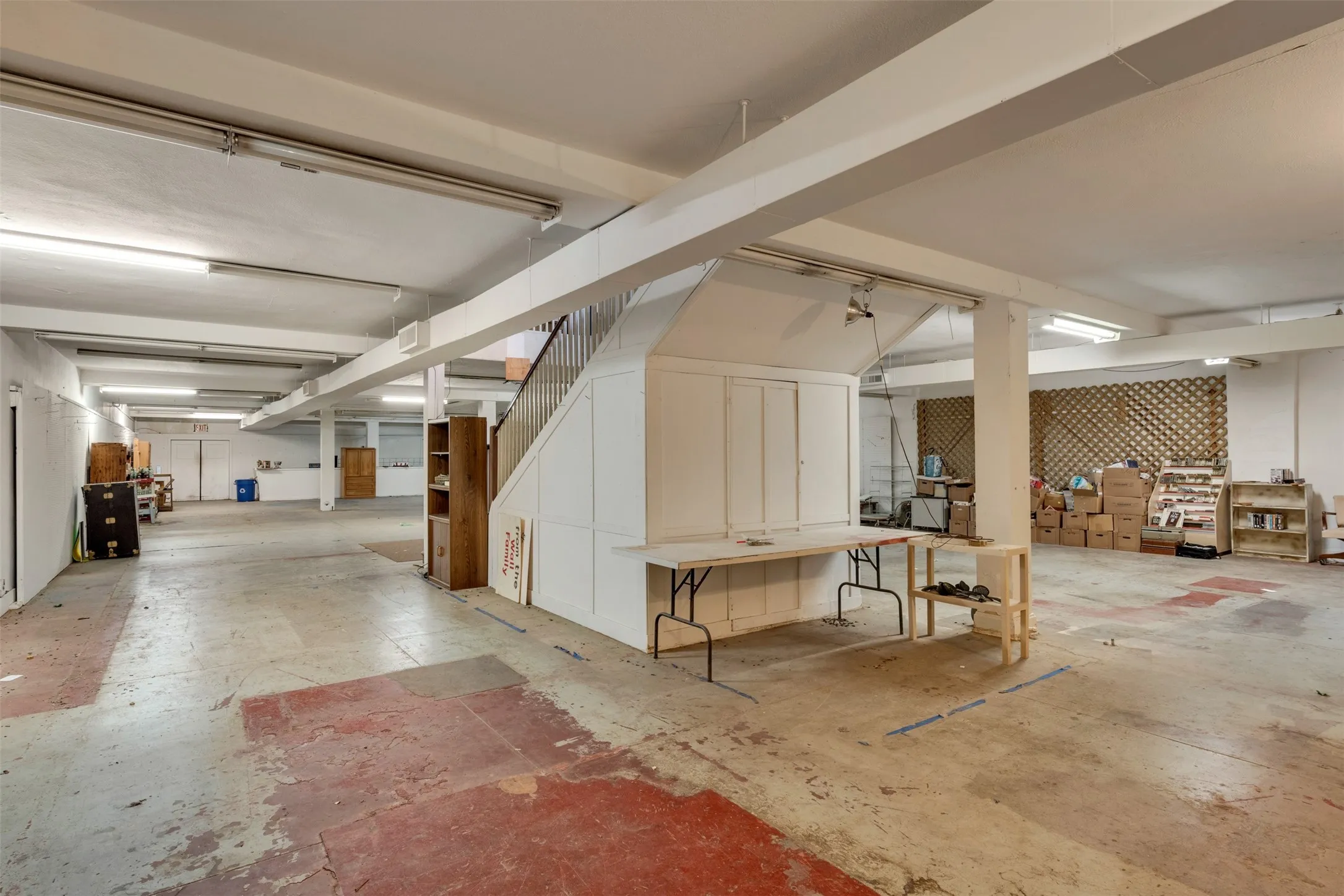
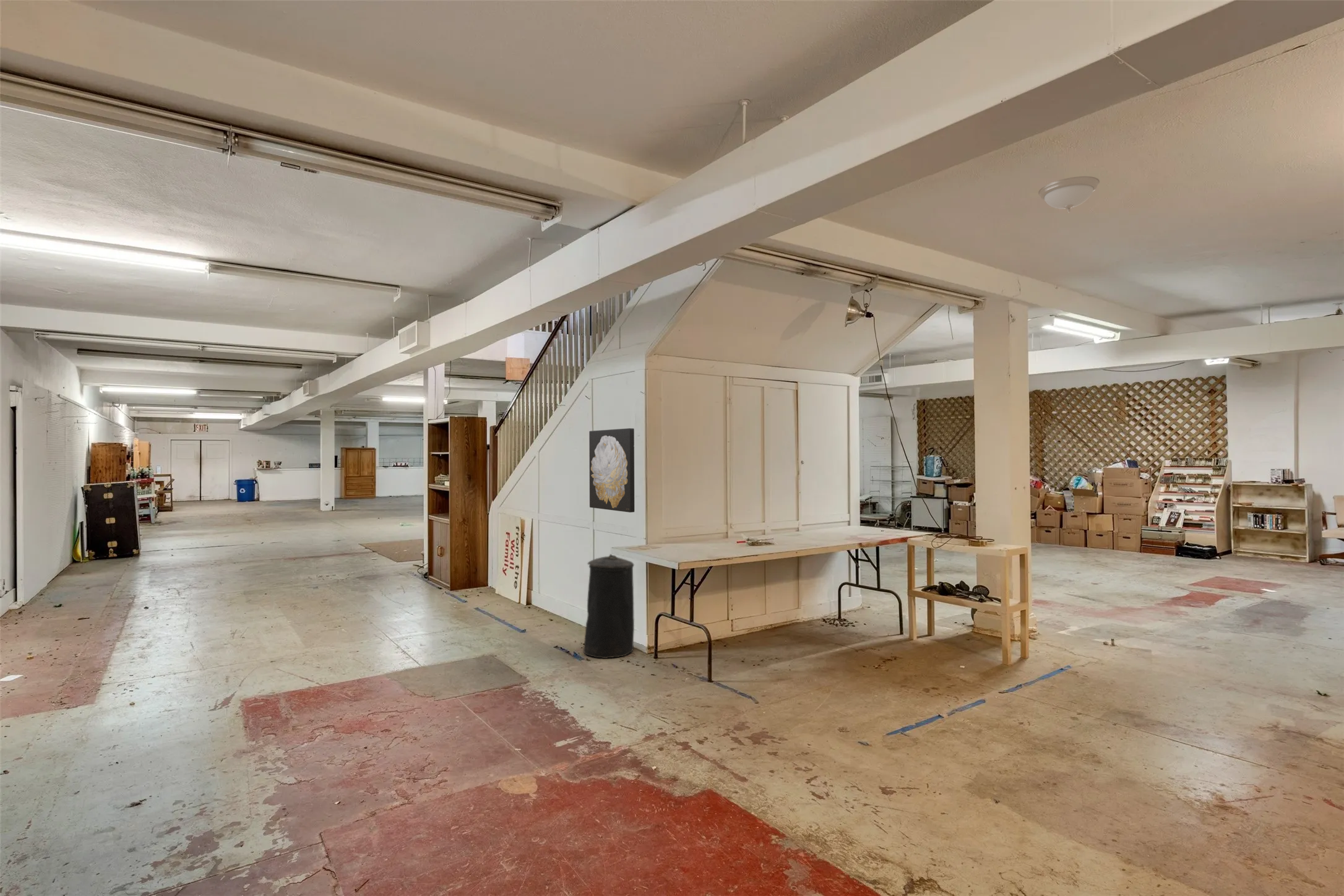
+ wall art (611, 470)
+ trash can (606, 601)
+ light fixture (1068, 200)
